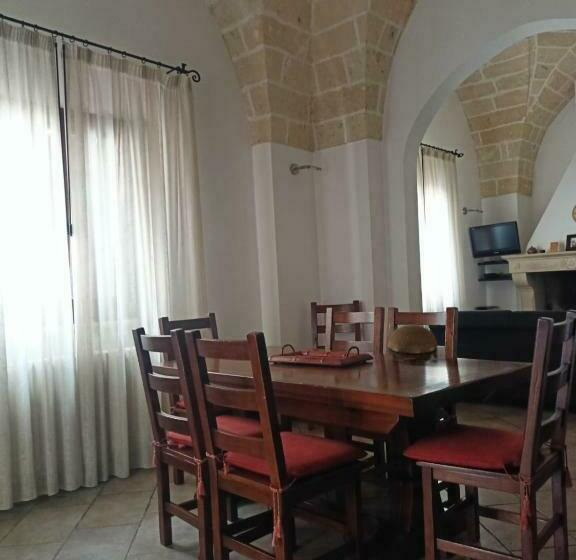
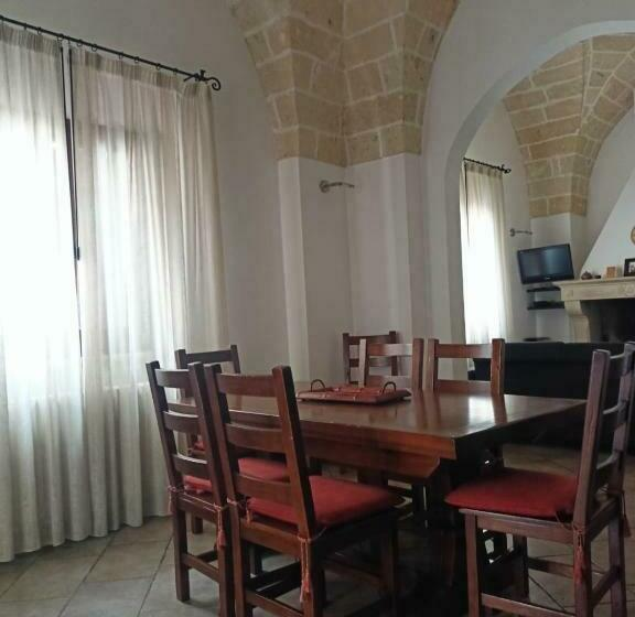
- decorative bowl (412, 342)
